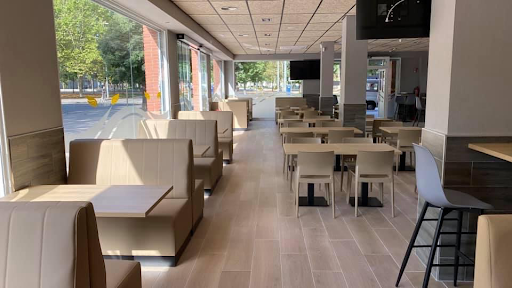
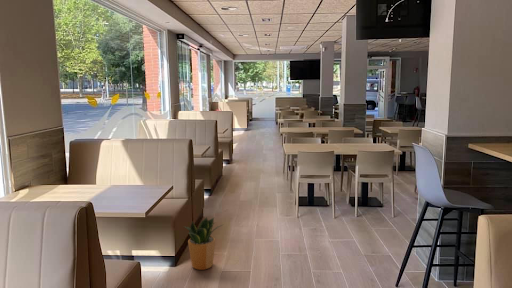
+ potted plant (204, 243)
